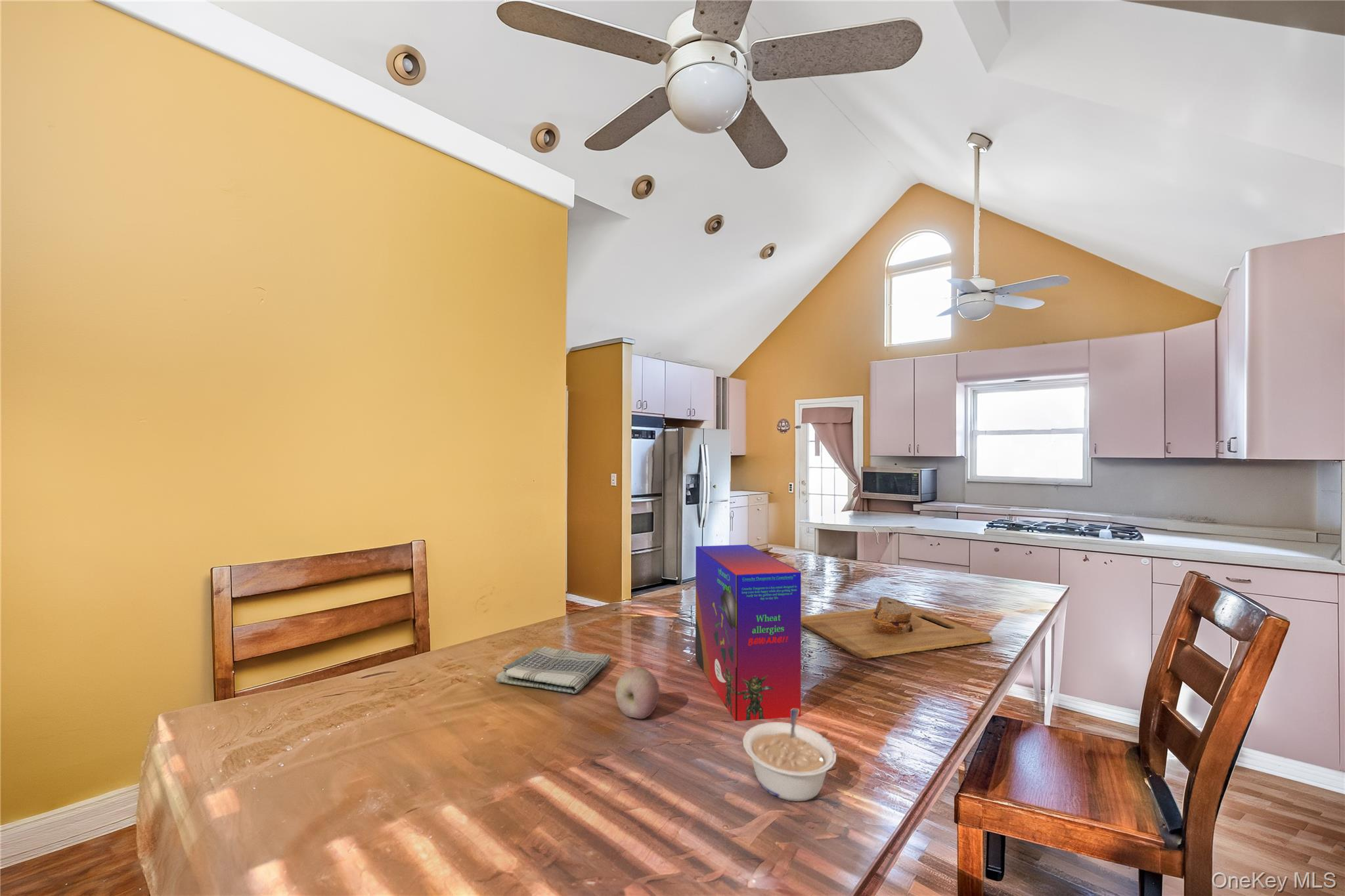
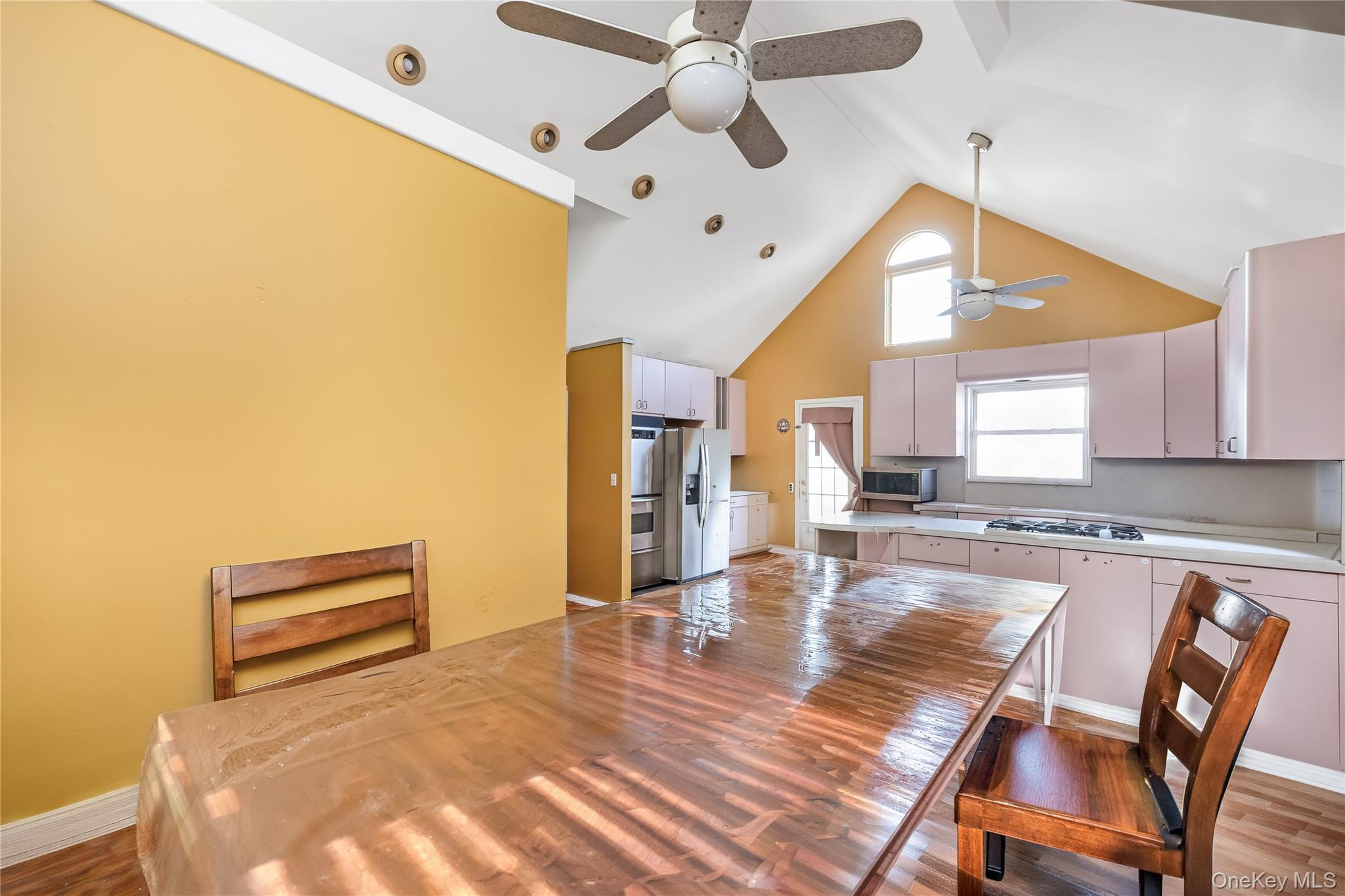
- fruit (638, 690)
- dish towel (555, 665)
- cutting board (888, 615)
- legume (786, 757)
- cereal box (742, 620)
